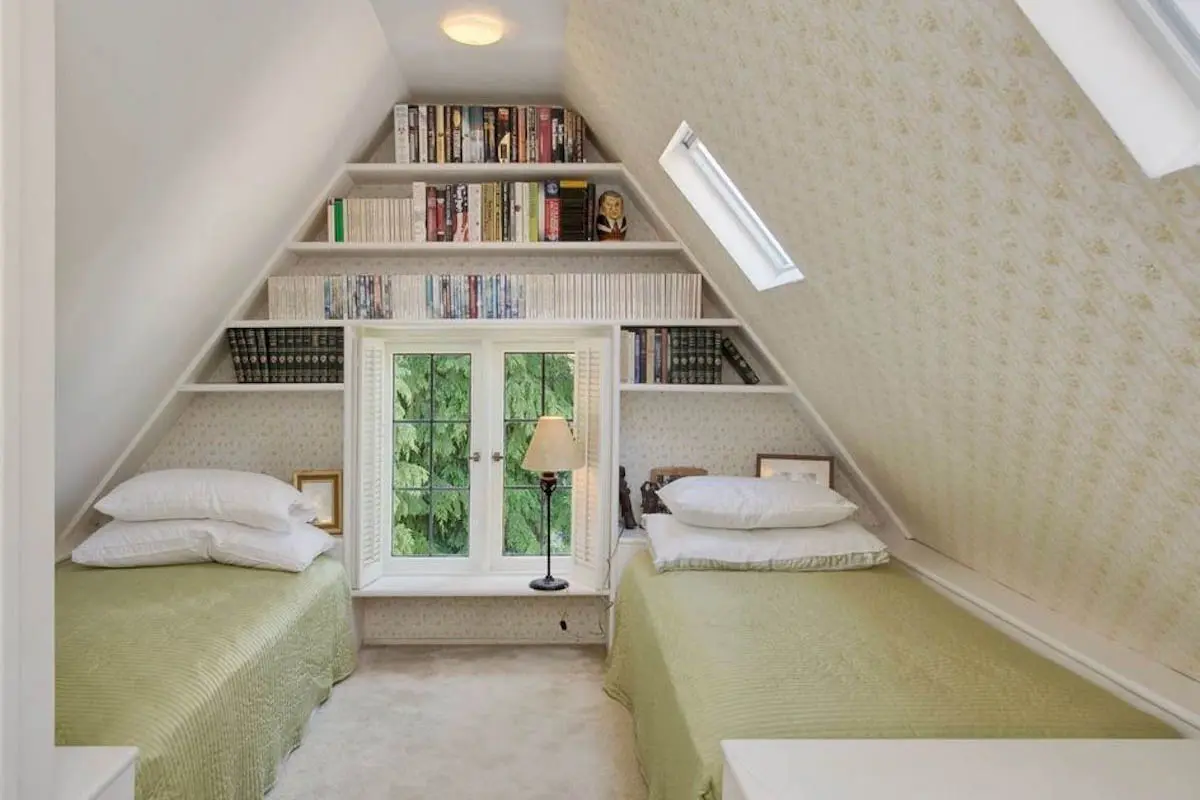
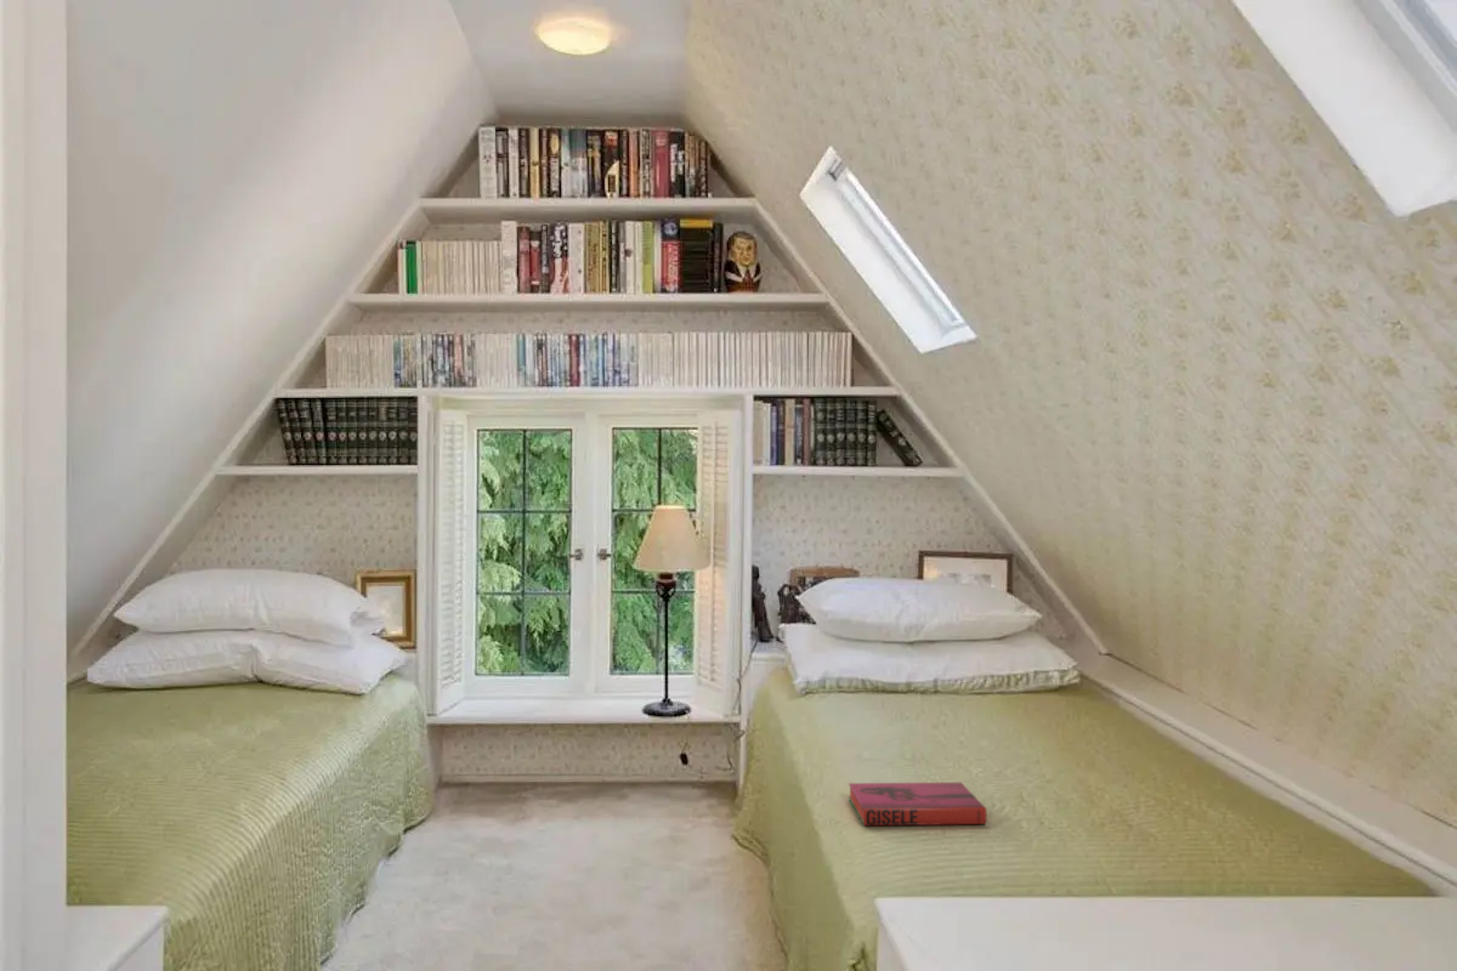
+ hardback book (914, 802)
